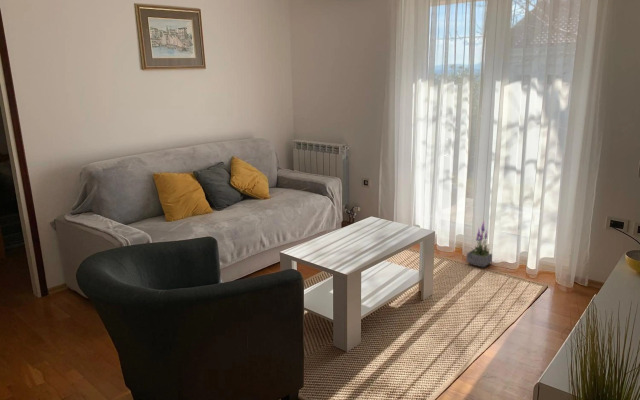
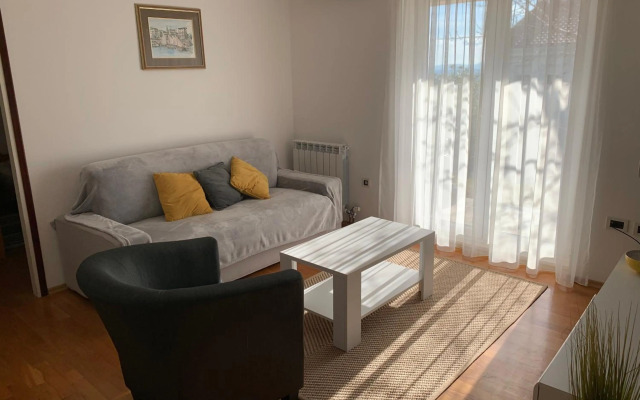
- potted plant (480, 242)
